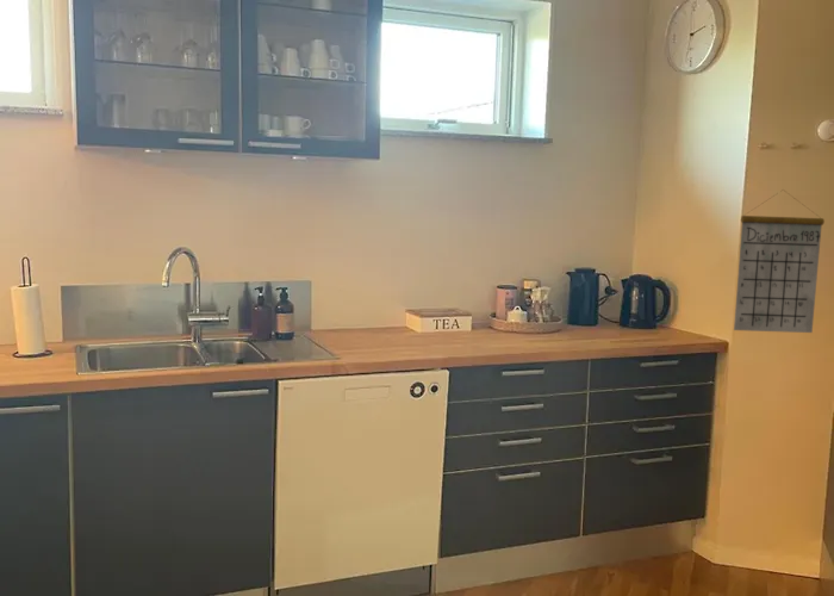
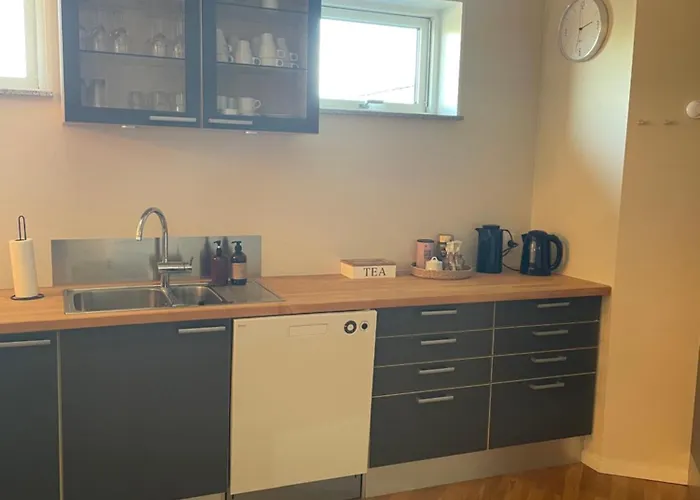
- calendar (778, 261)
